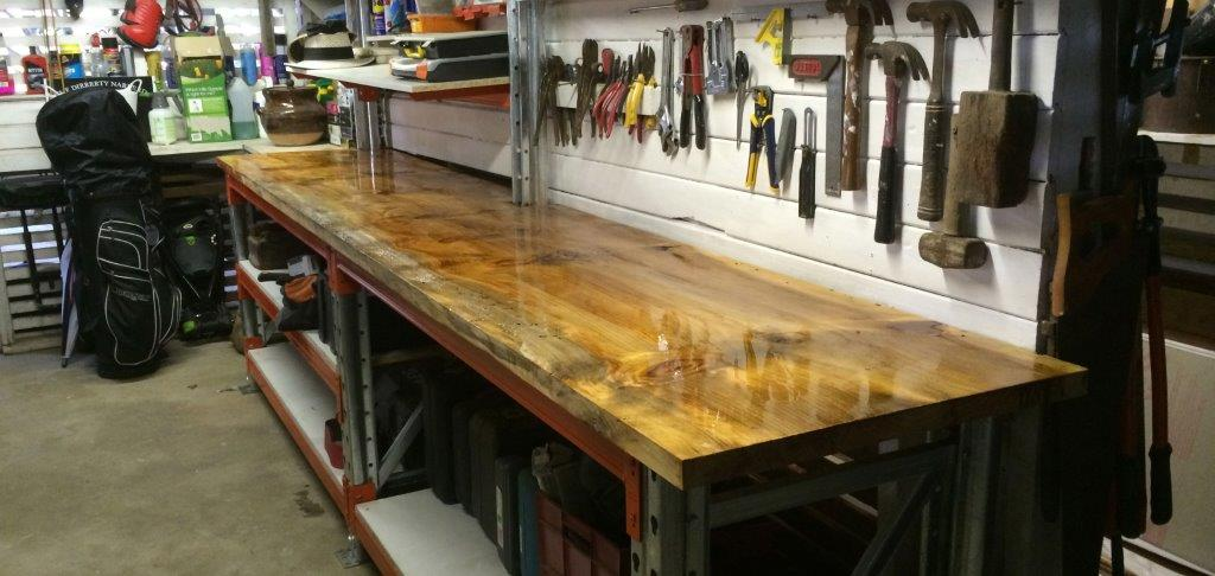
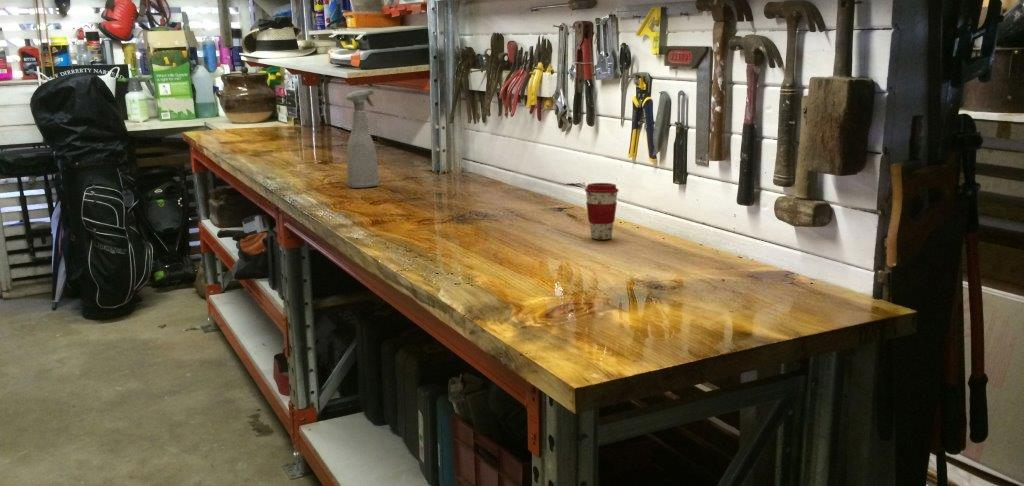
+ spray bottle (360, 138)
+ coffee cup (601, 210)
